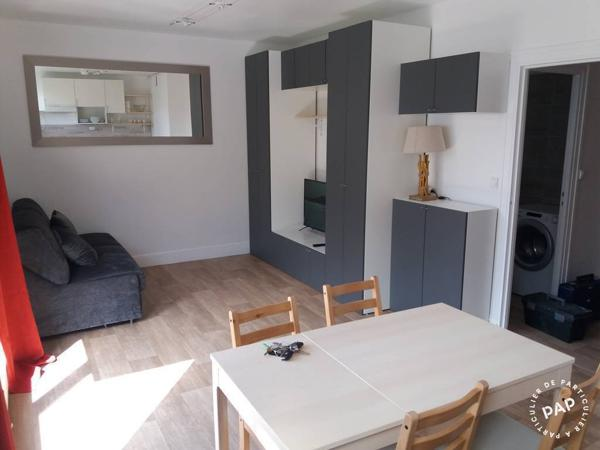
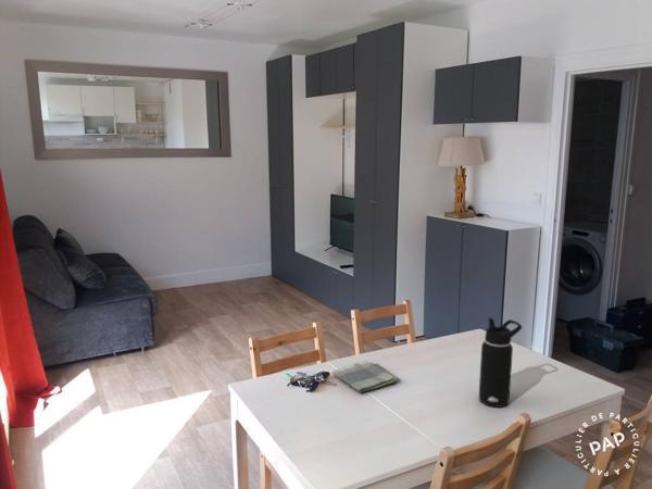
+ water bottle (499, 359)
+ dish towel (365, 374)
